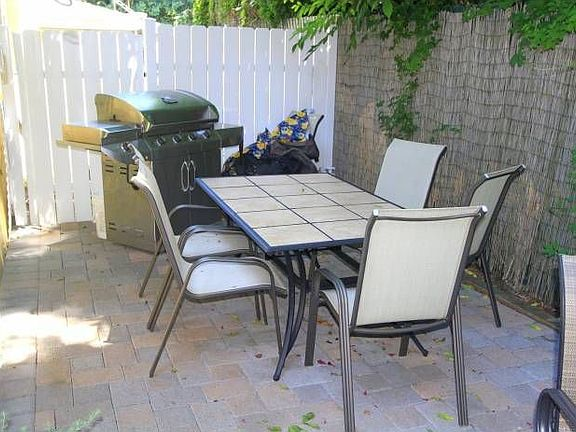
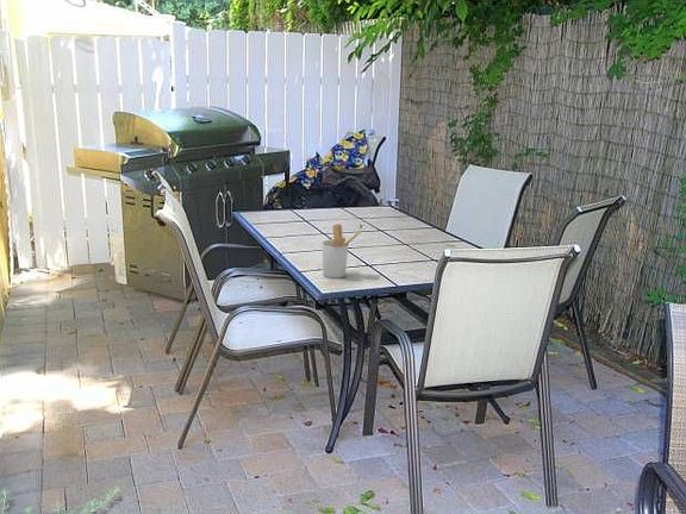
+ utensil holder (342, 251)
